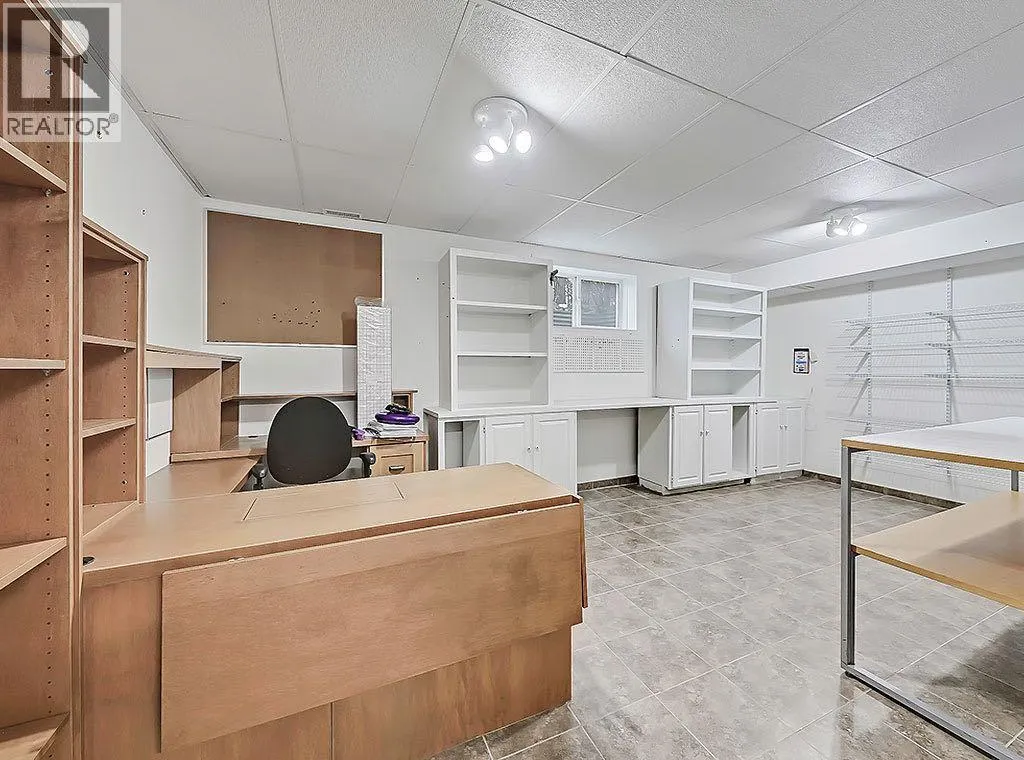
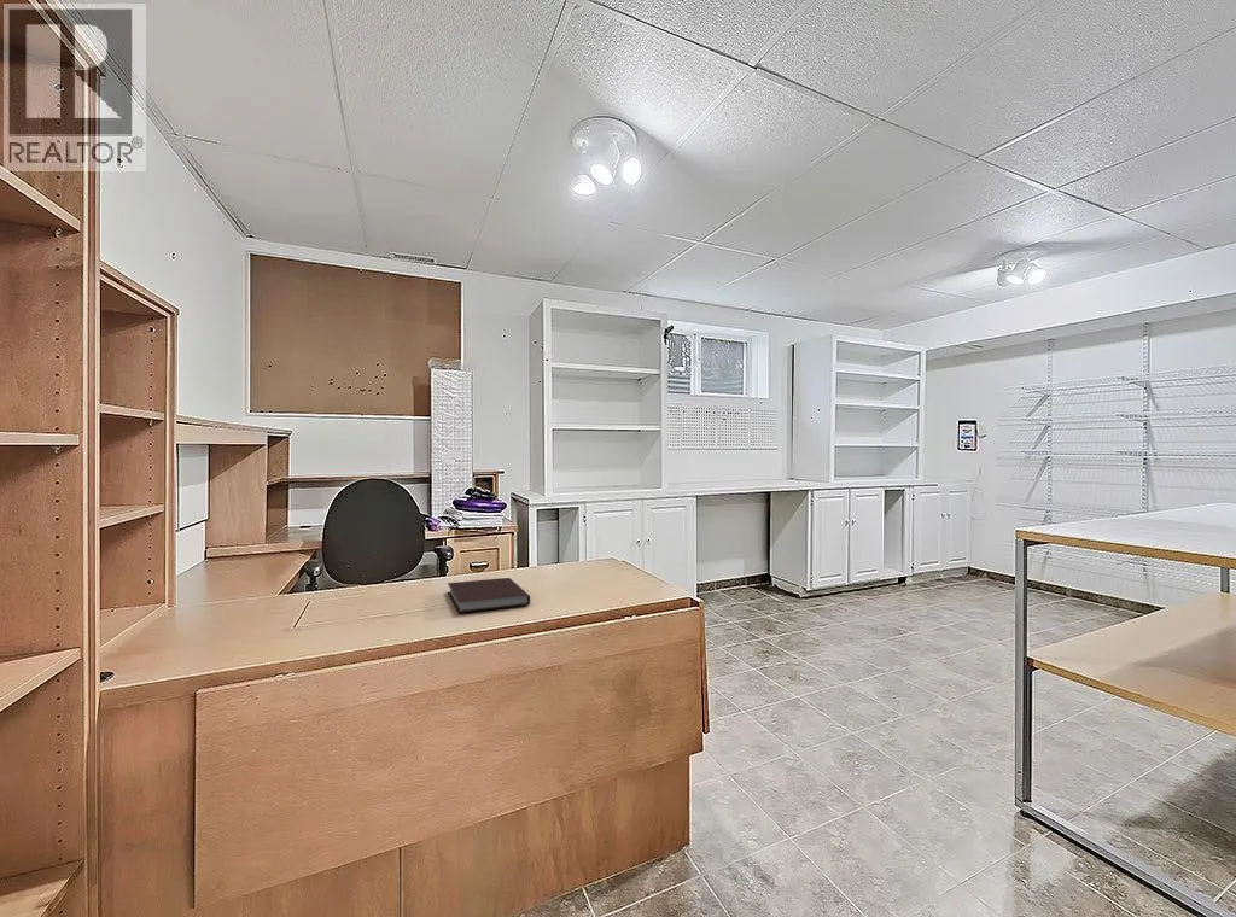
+ notebook (486, 592)
